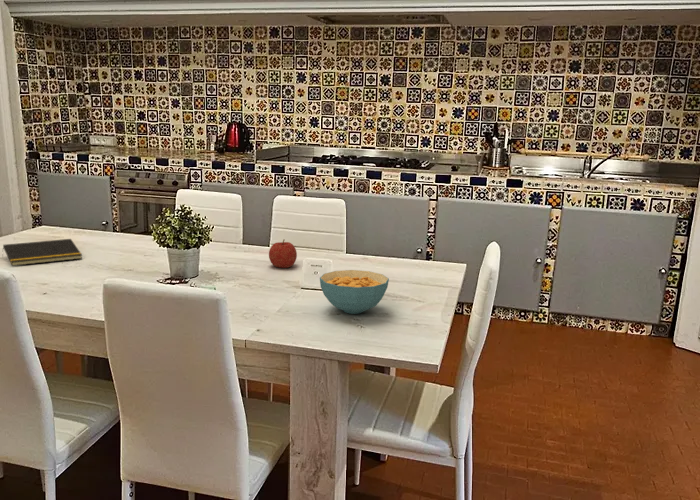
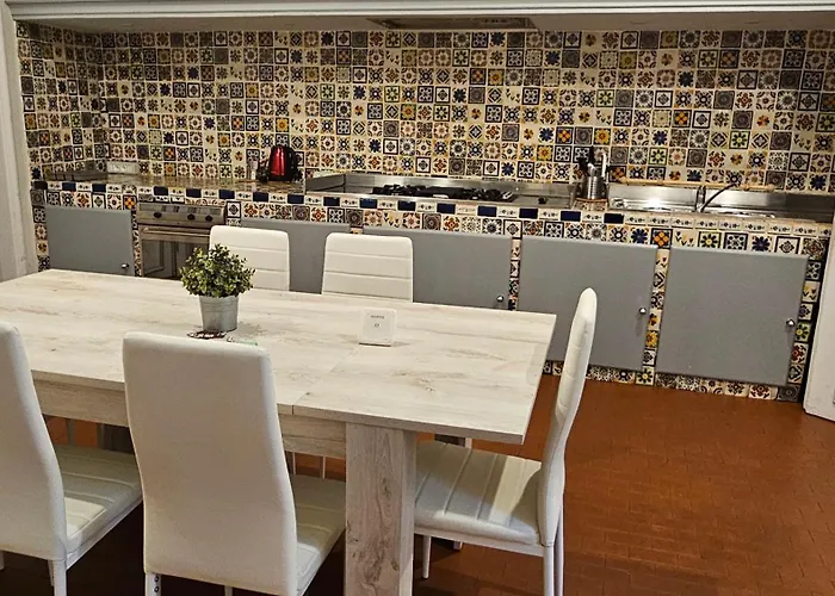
- fruit (283, 252)
- cereal bowl (353, 294)
- notepad (42, 251)
